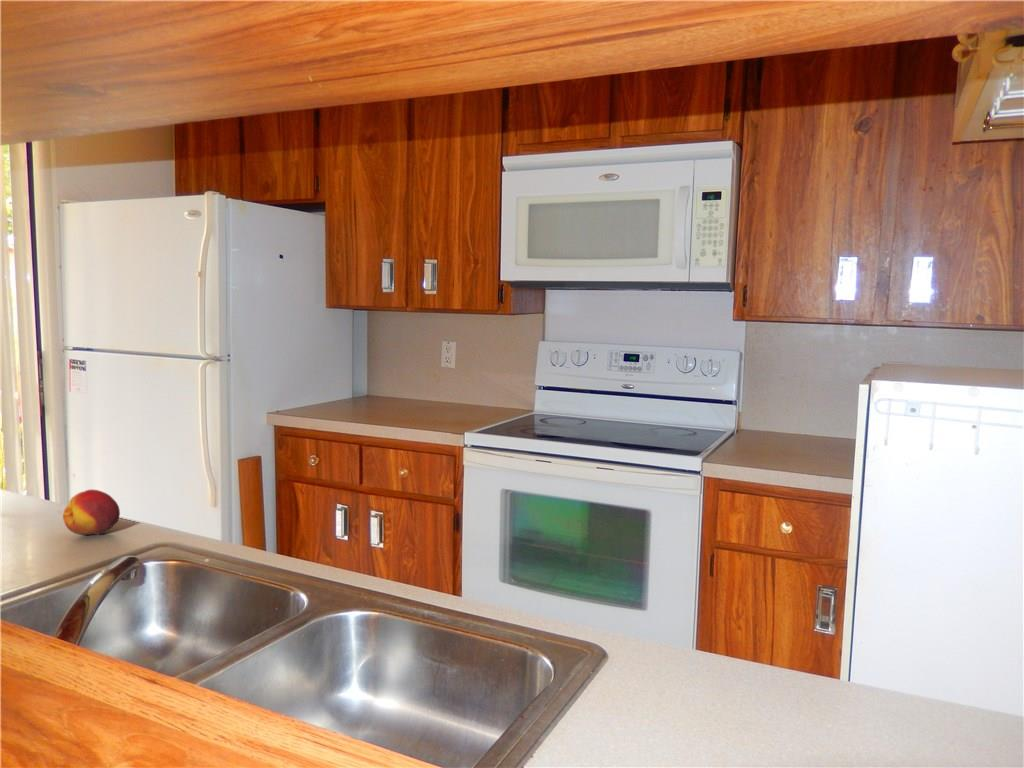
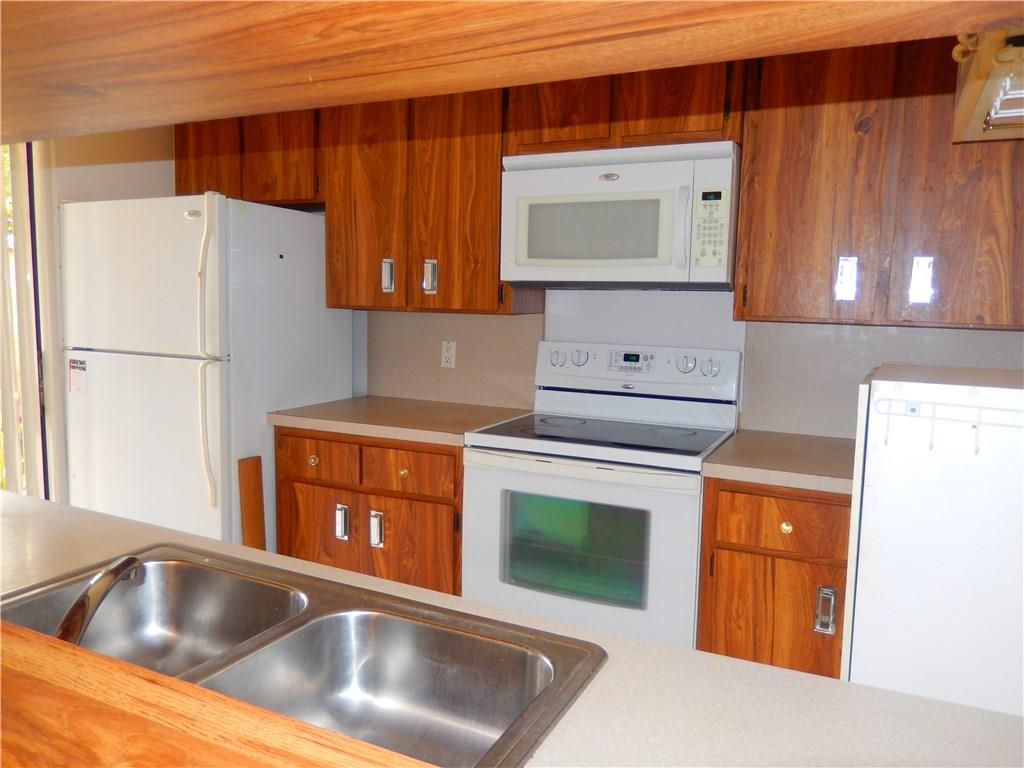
- fruit (91, 512)
